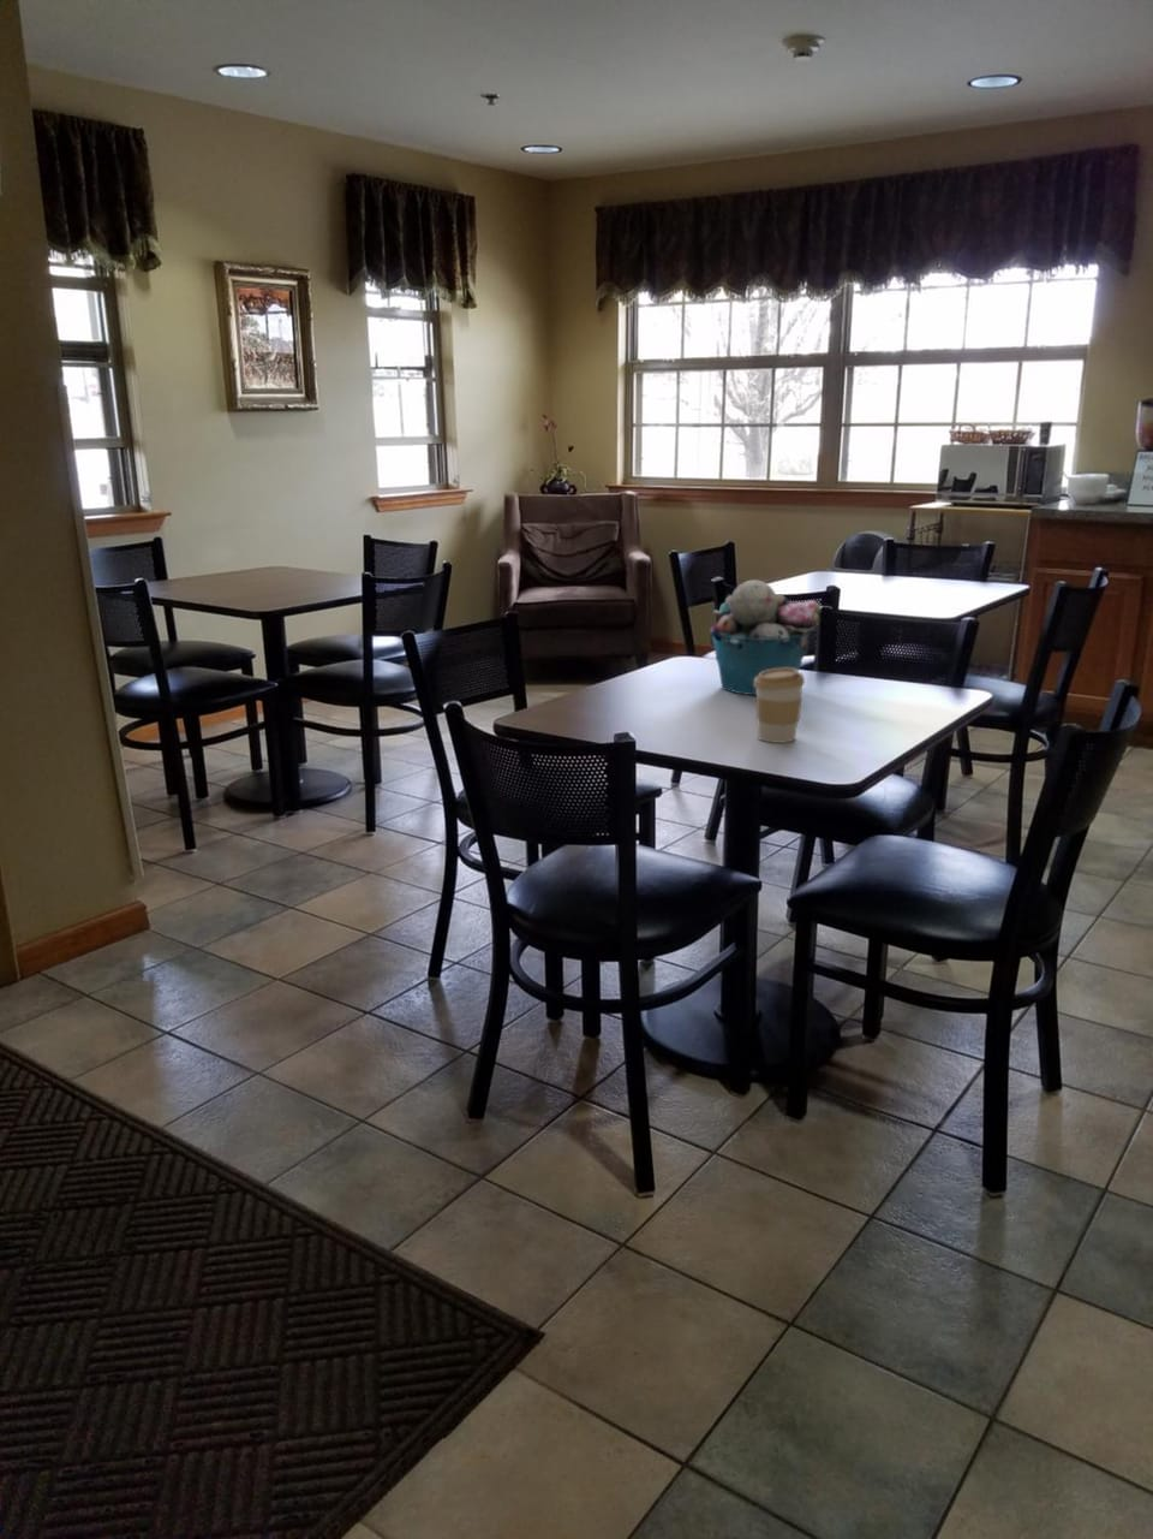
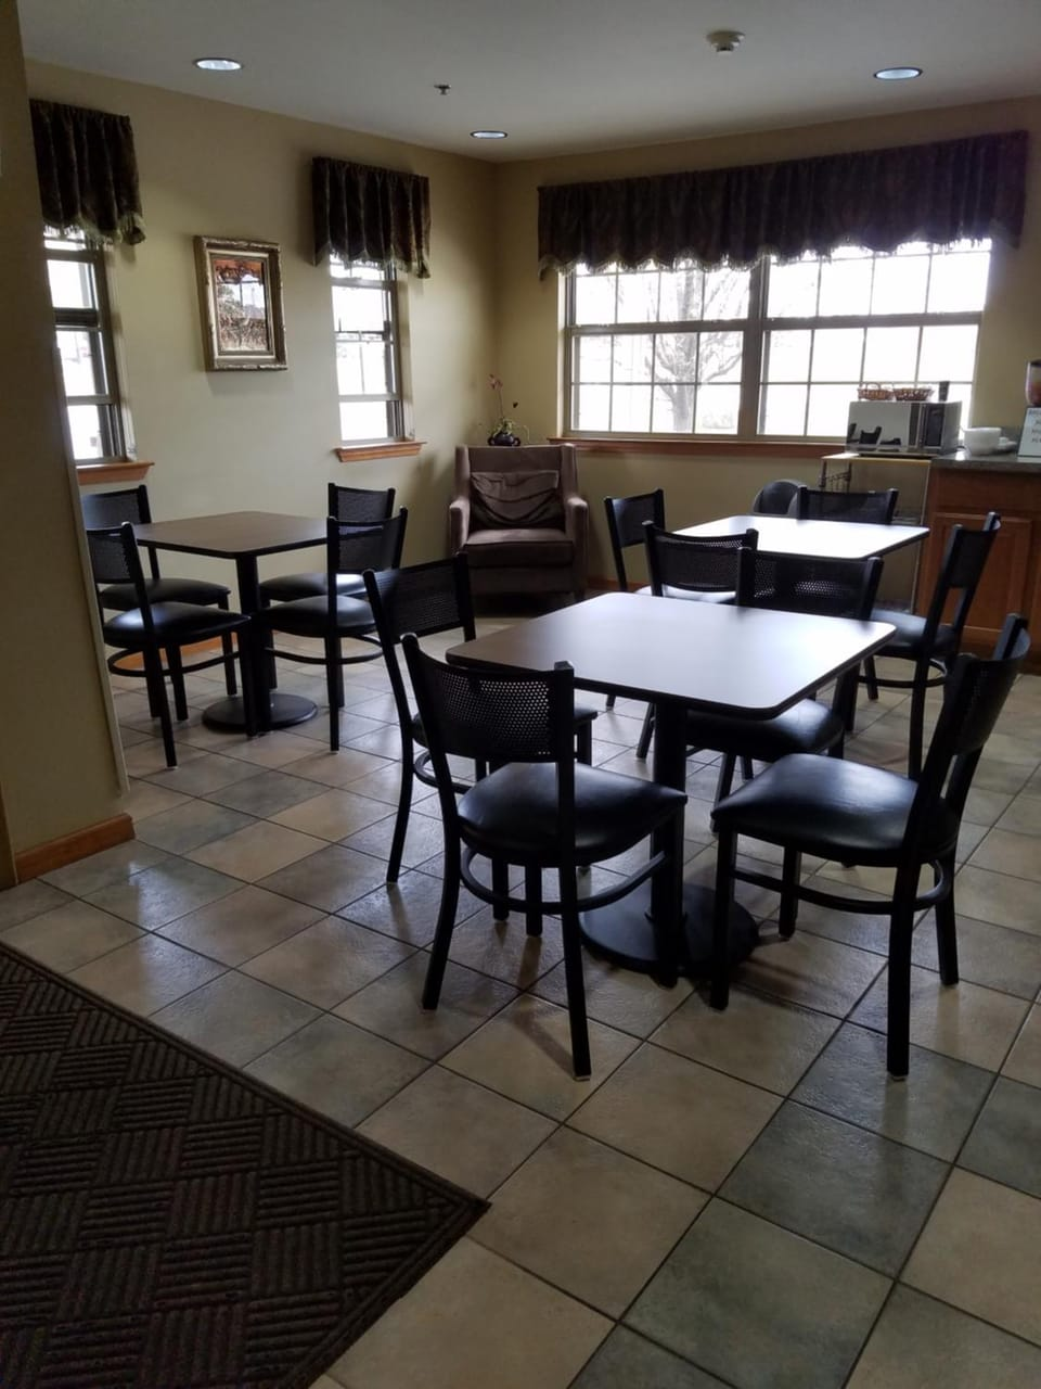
- coffee cup (778, 703)
- bucket (763, 633)
